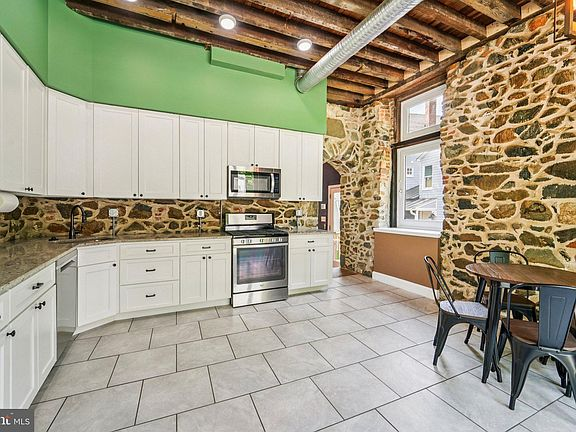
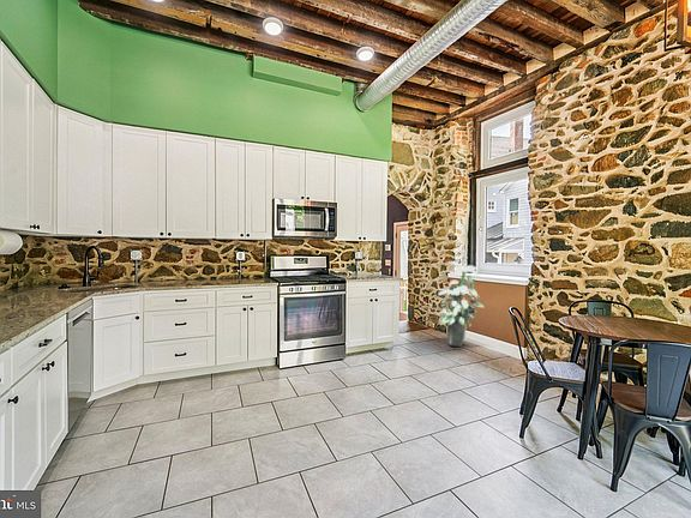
+ indoor plant (457, 302)
